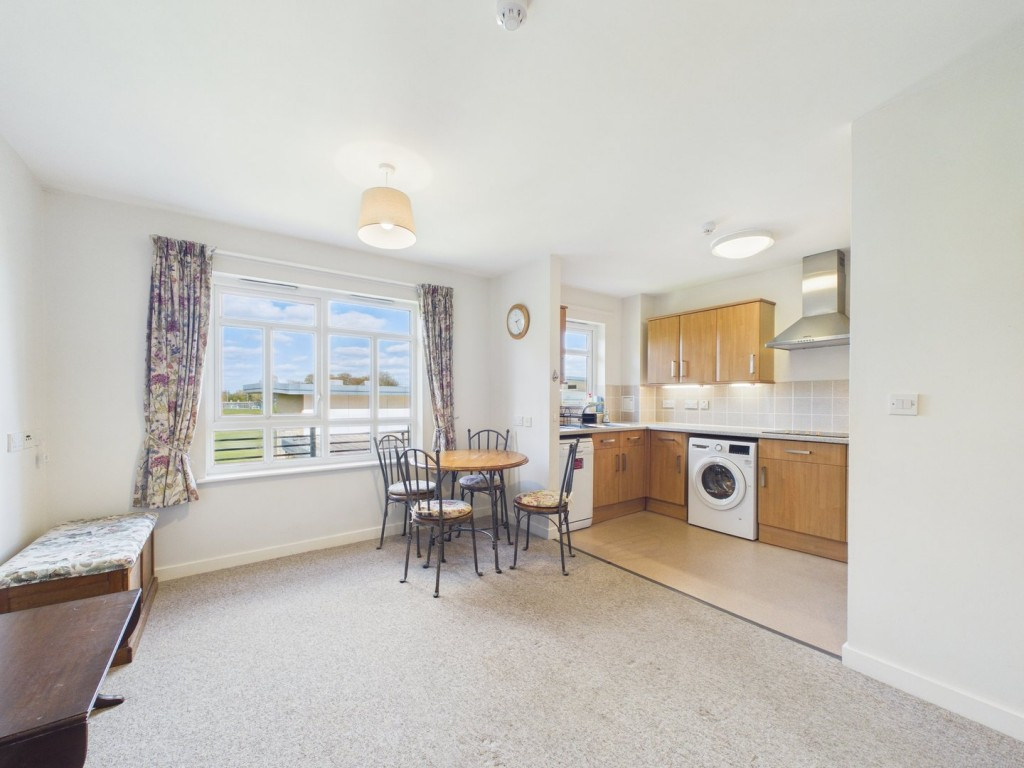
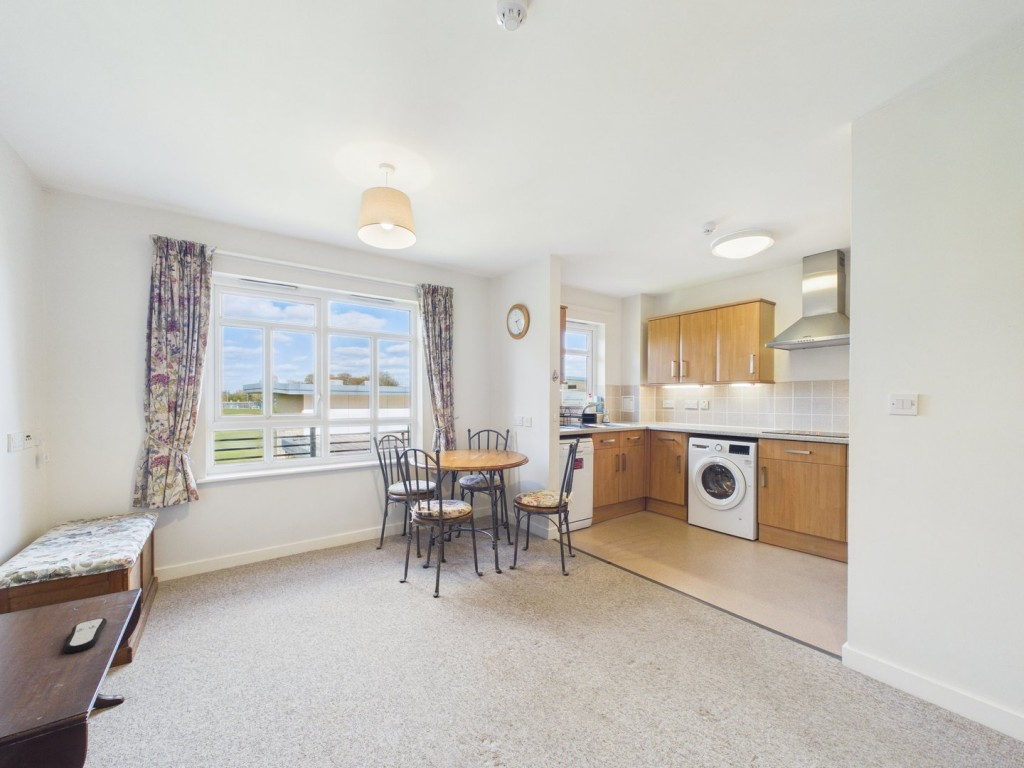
+ remote control (85, 634)
